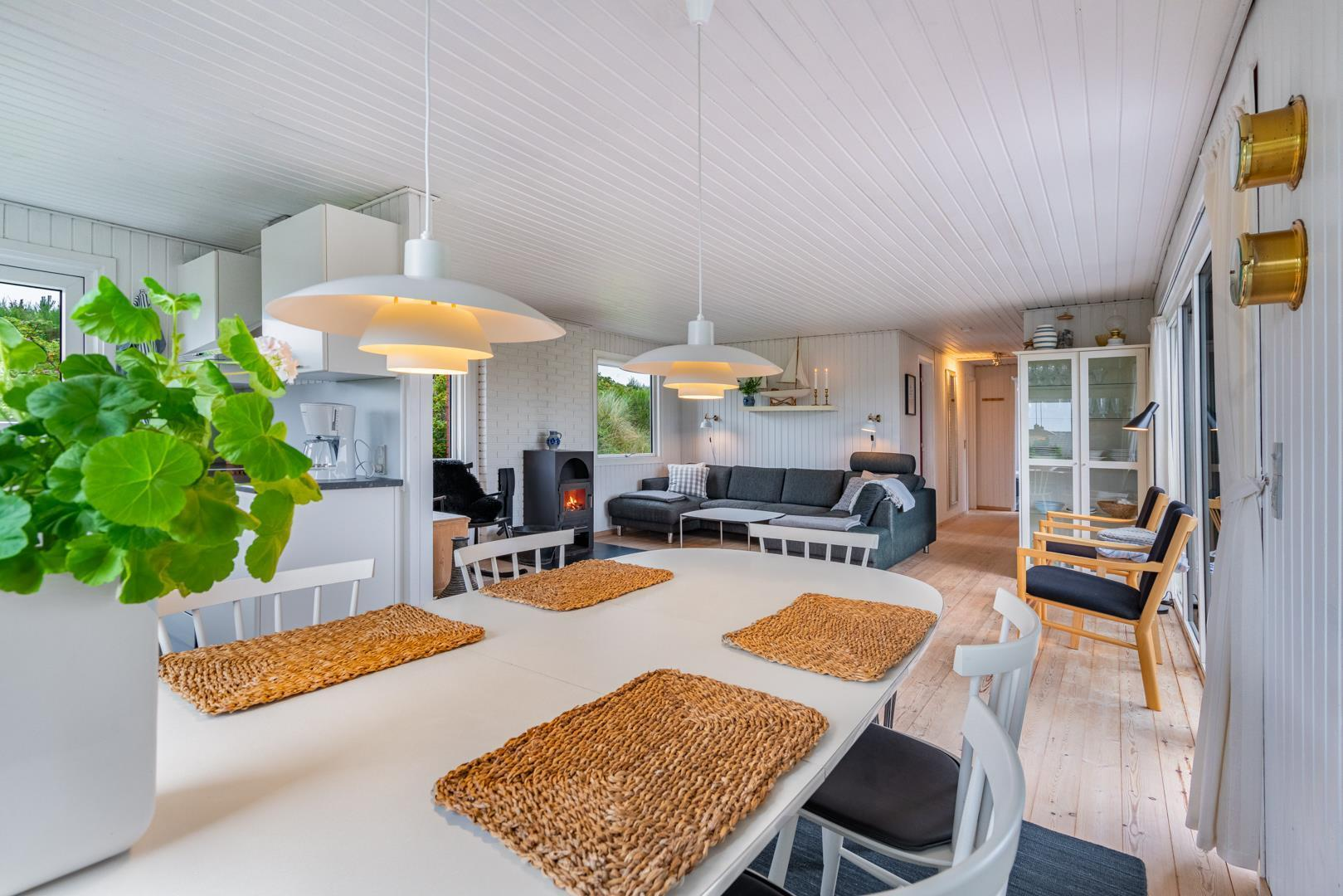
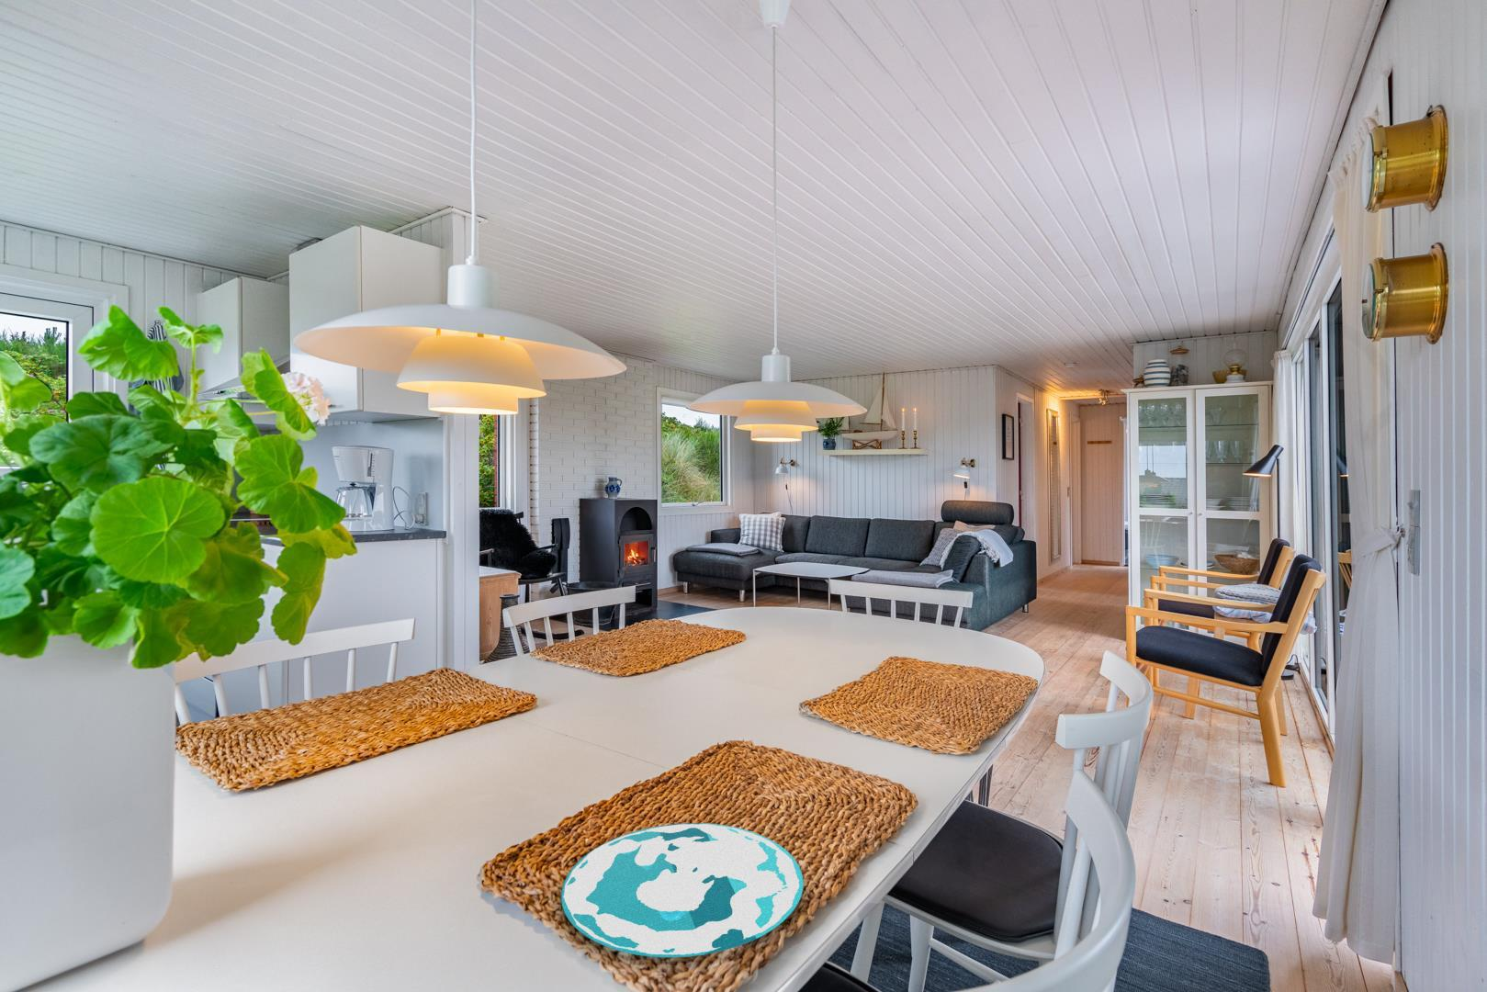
+ plate (683, 868)
